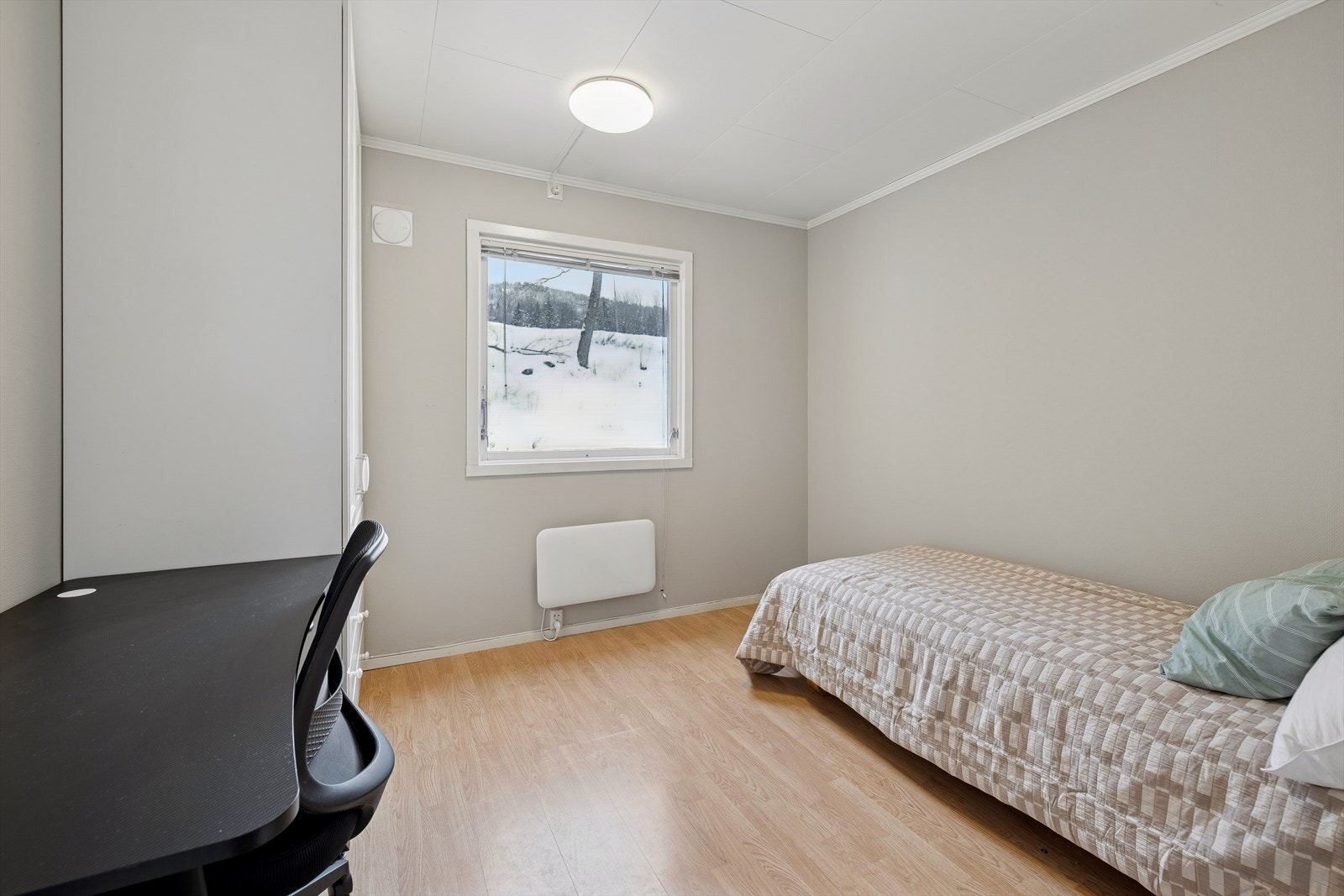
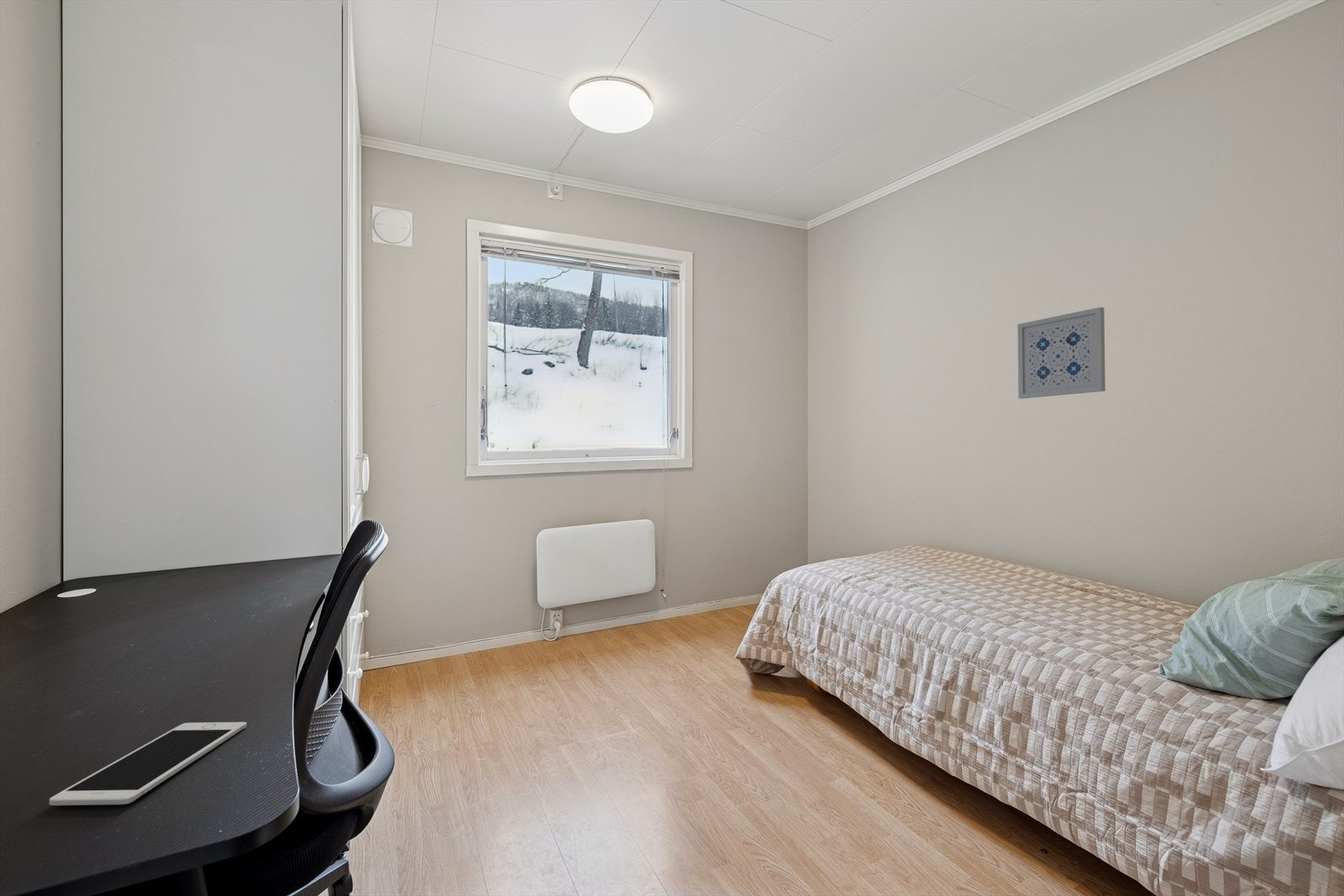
+ cell phone (160, 758)
+ wall art (1058, 355)
